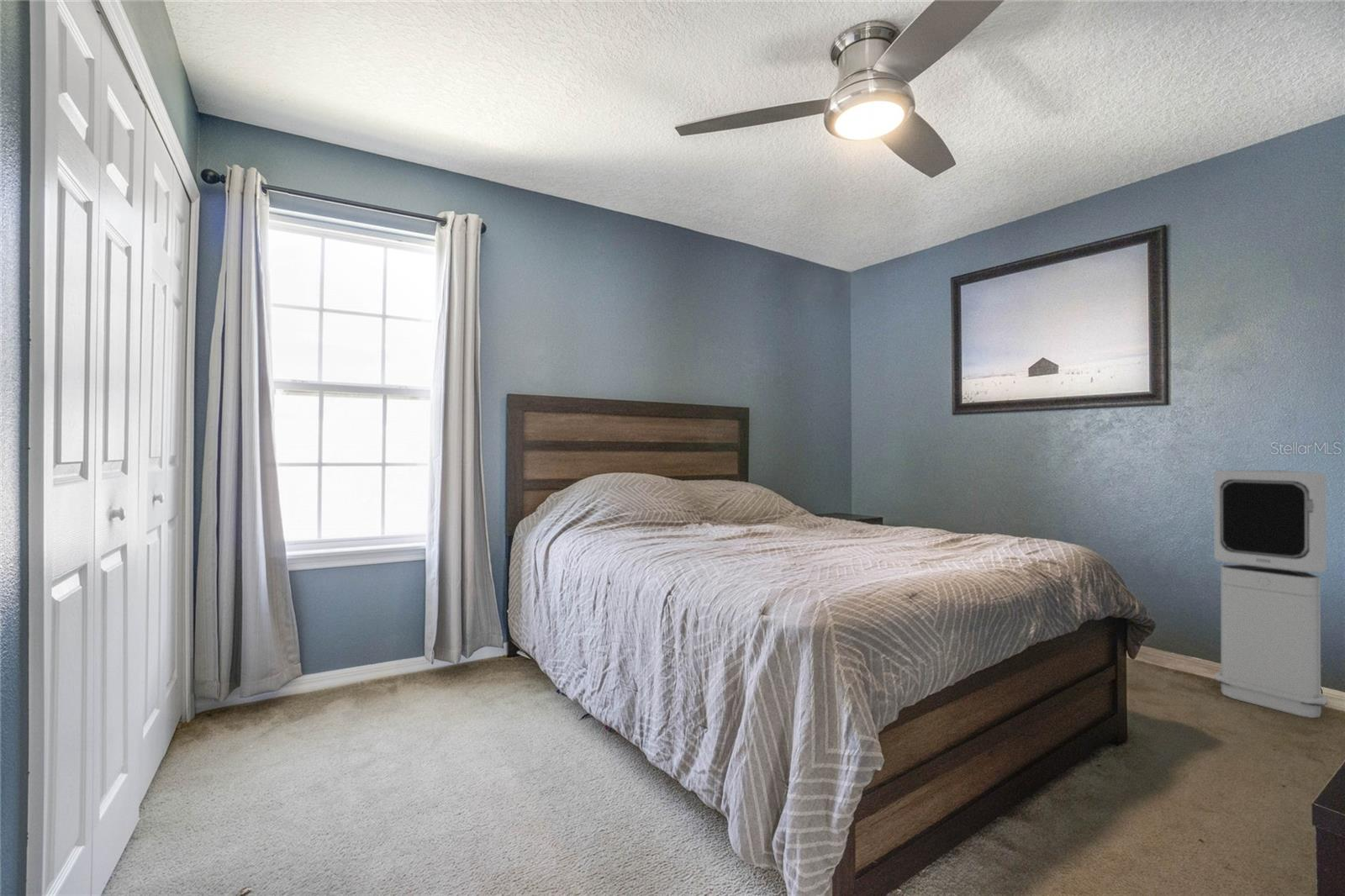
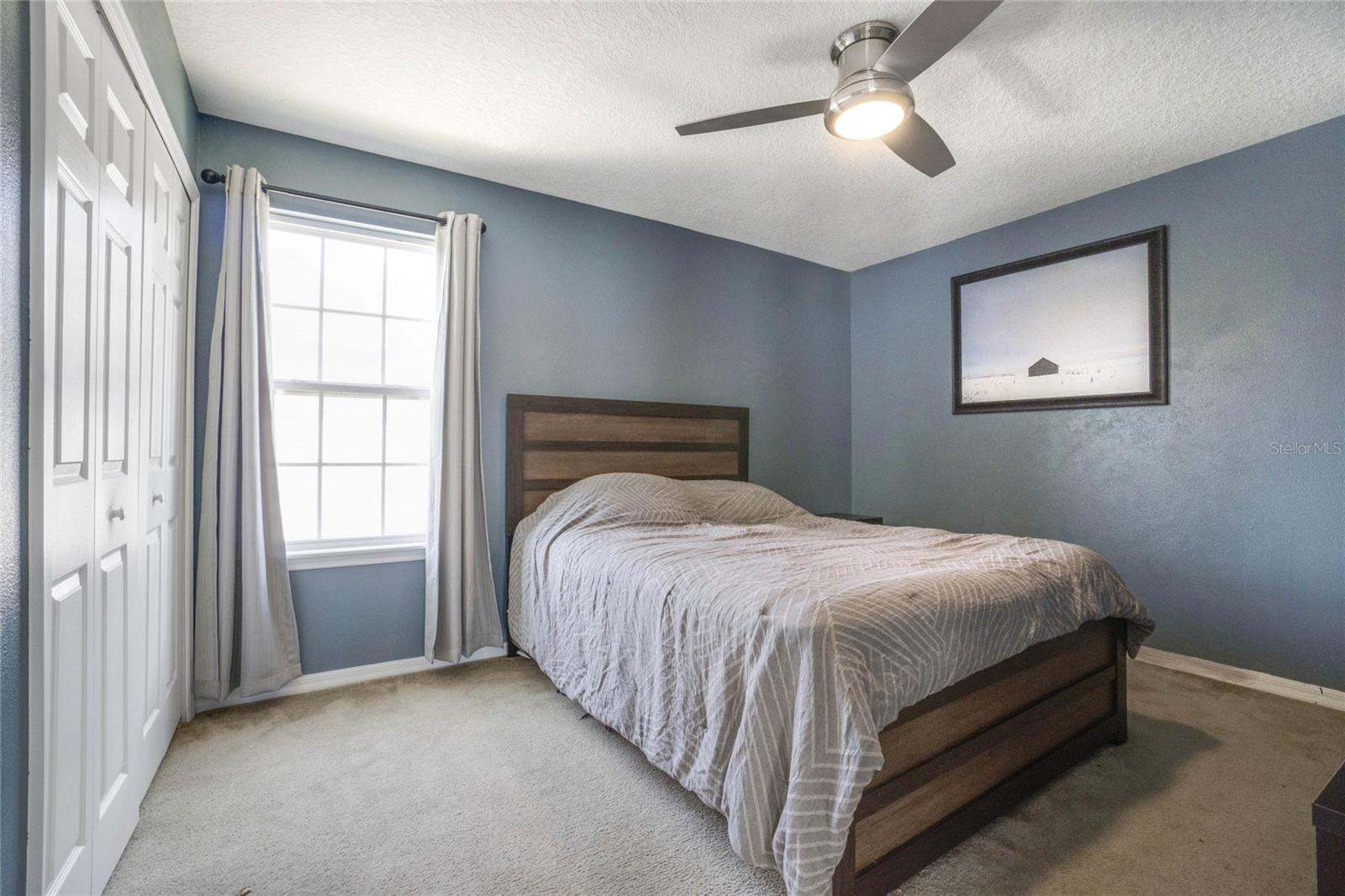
- air purifier (1274, 584)
